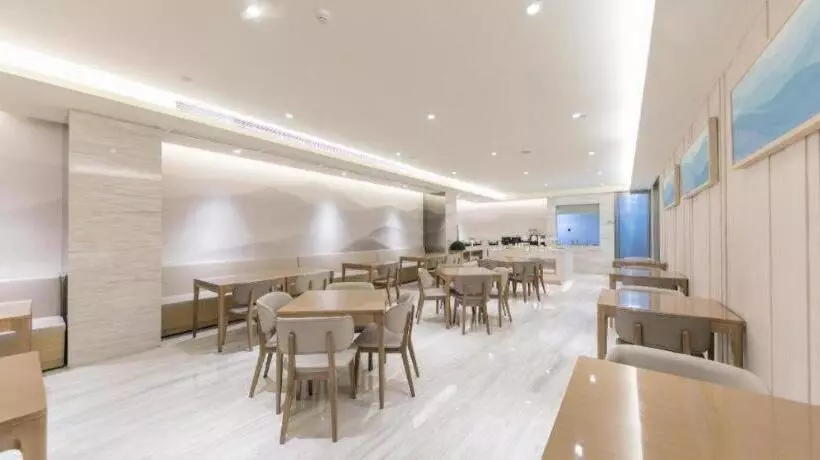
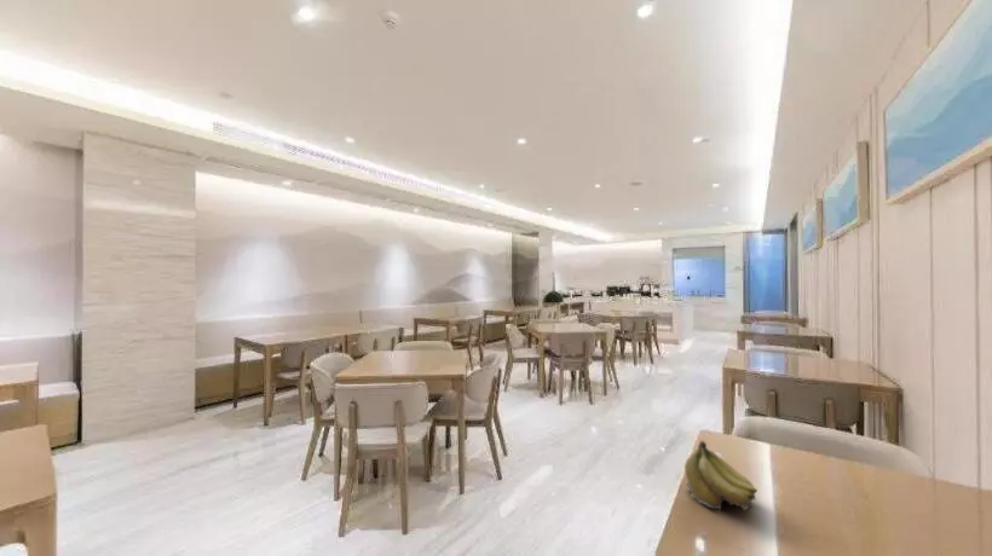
+ fruit (722, 474)
